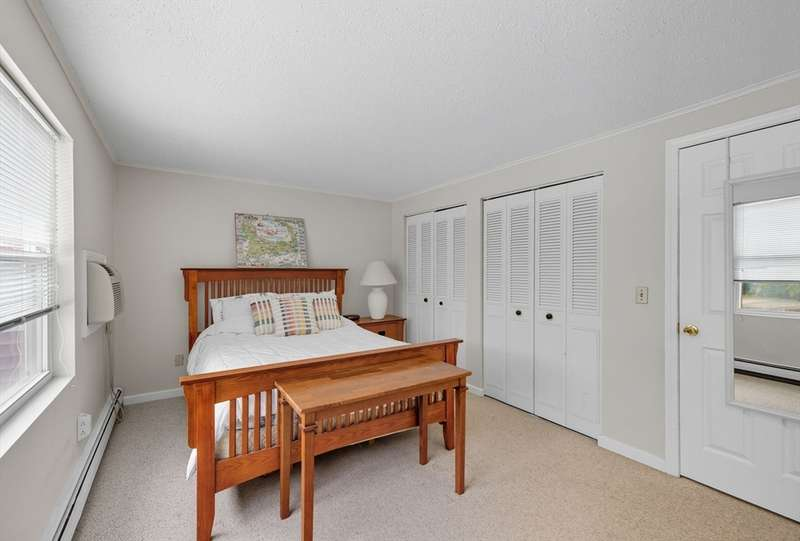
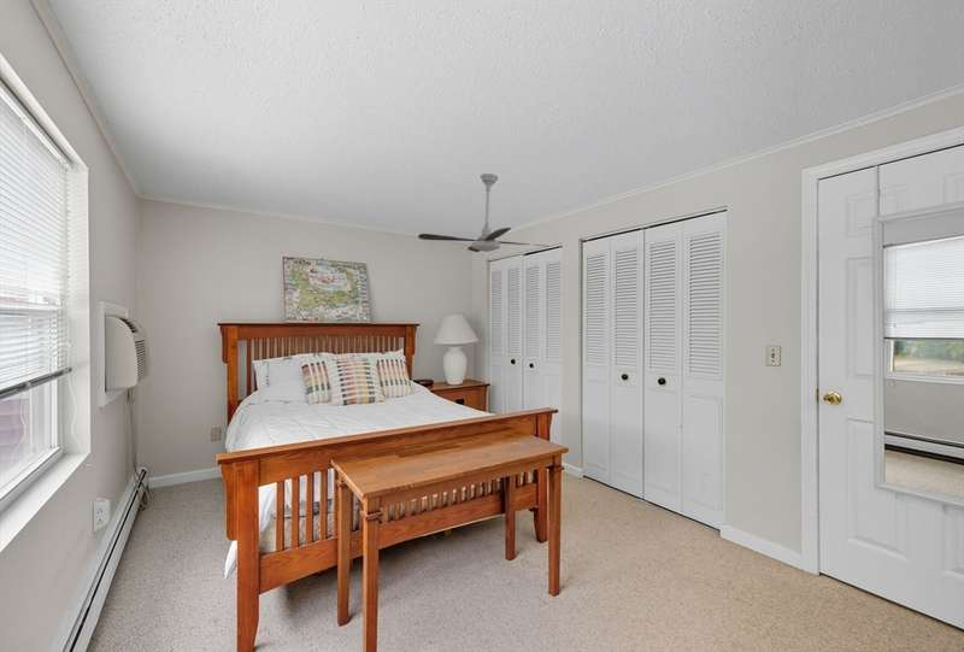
+ ceiling fan (486, 212)
